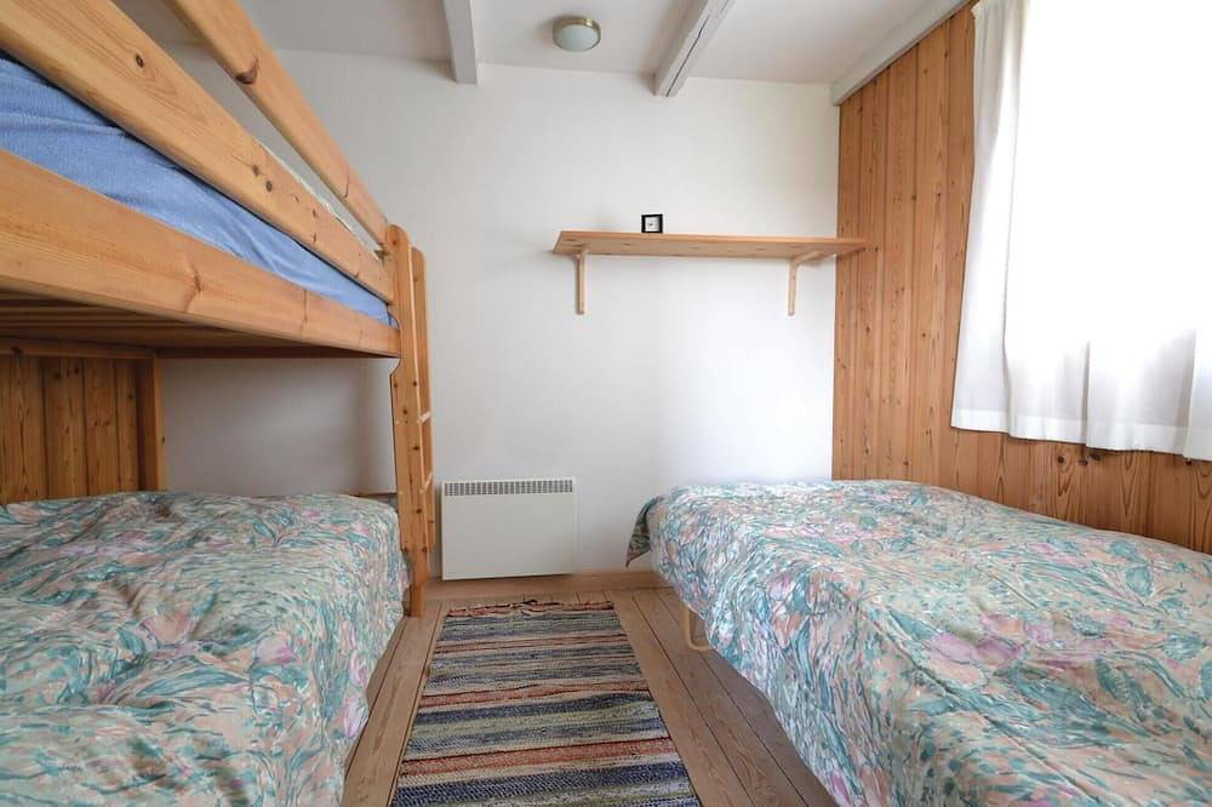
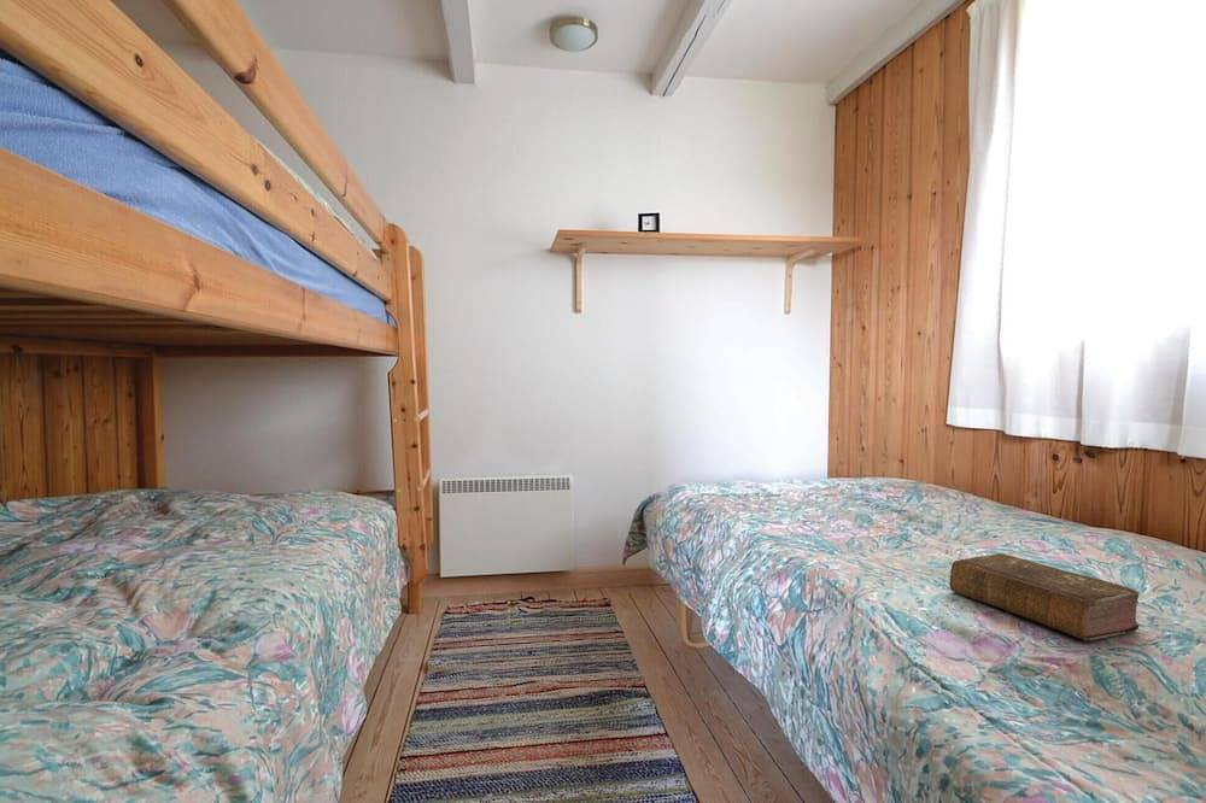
+ book (1038, 591)
